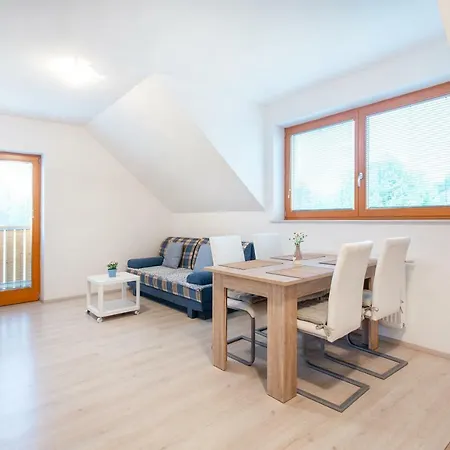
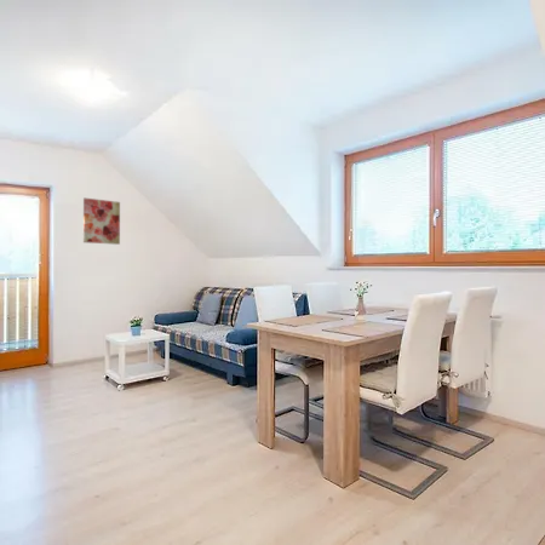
+ wall art (102, 222)
